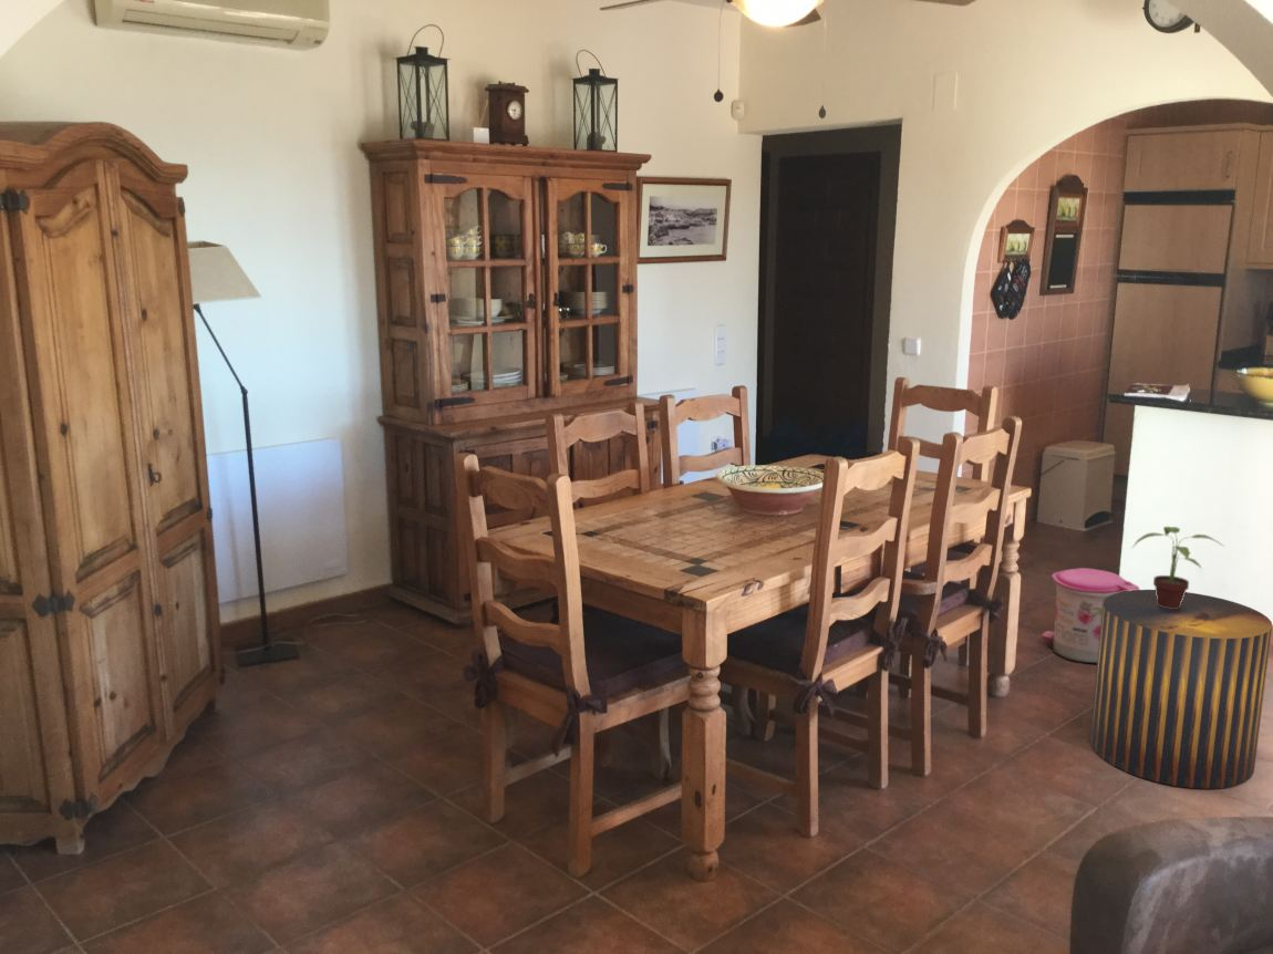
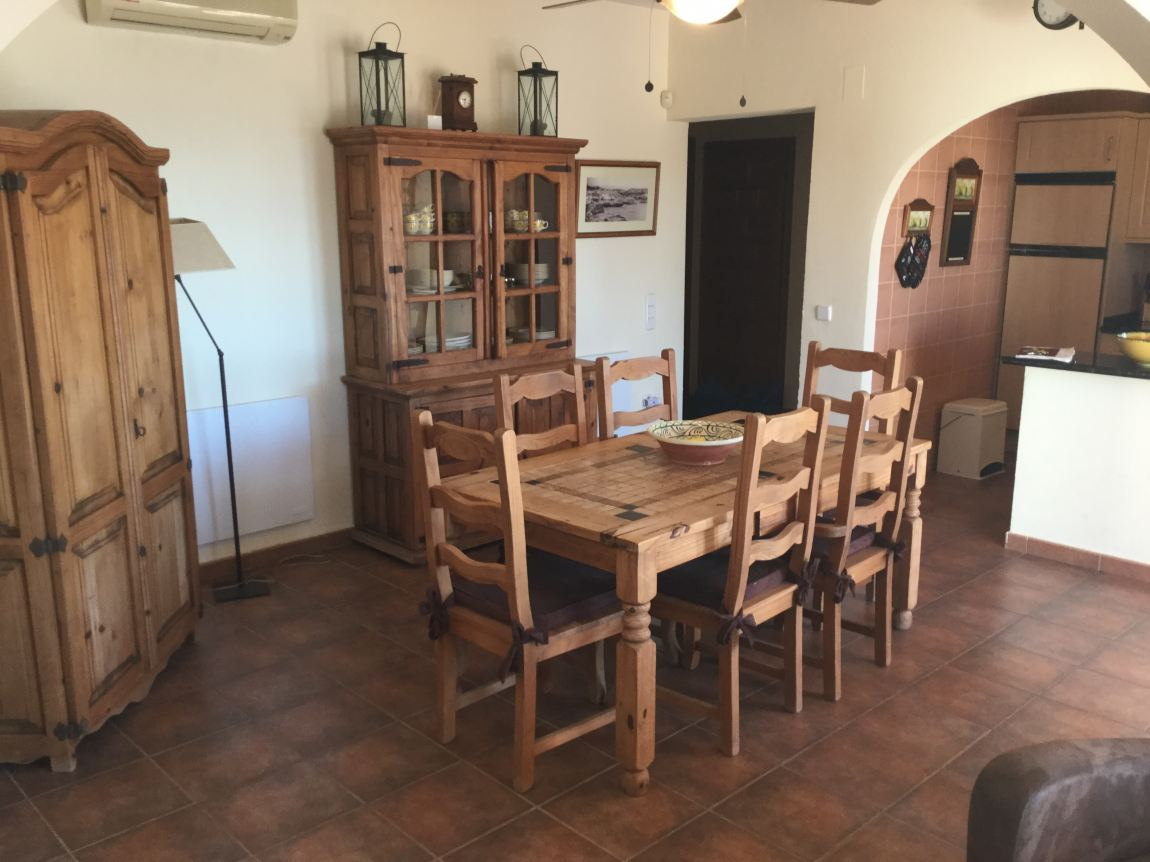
- stool (1177, 683)
- potted plant (1174, 568)
- trash can (1088, 613)
